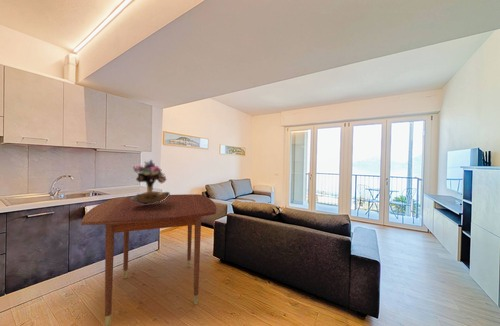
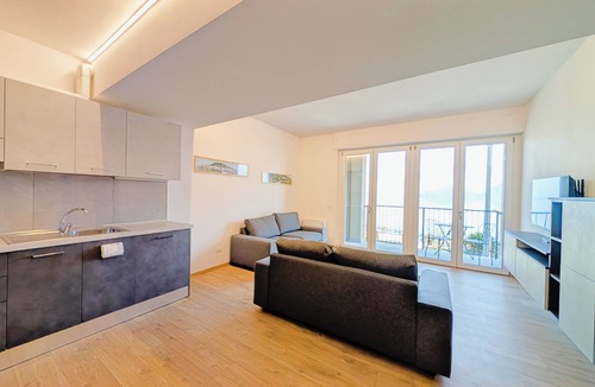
- bouquet (151, 182)
- dining table (157, 228)
